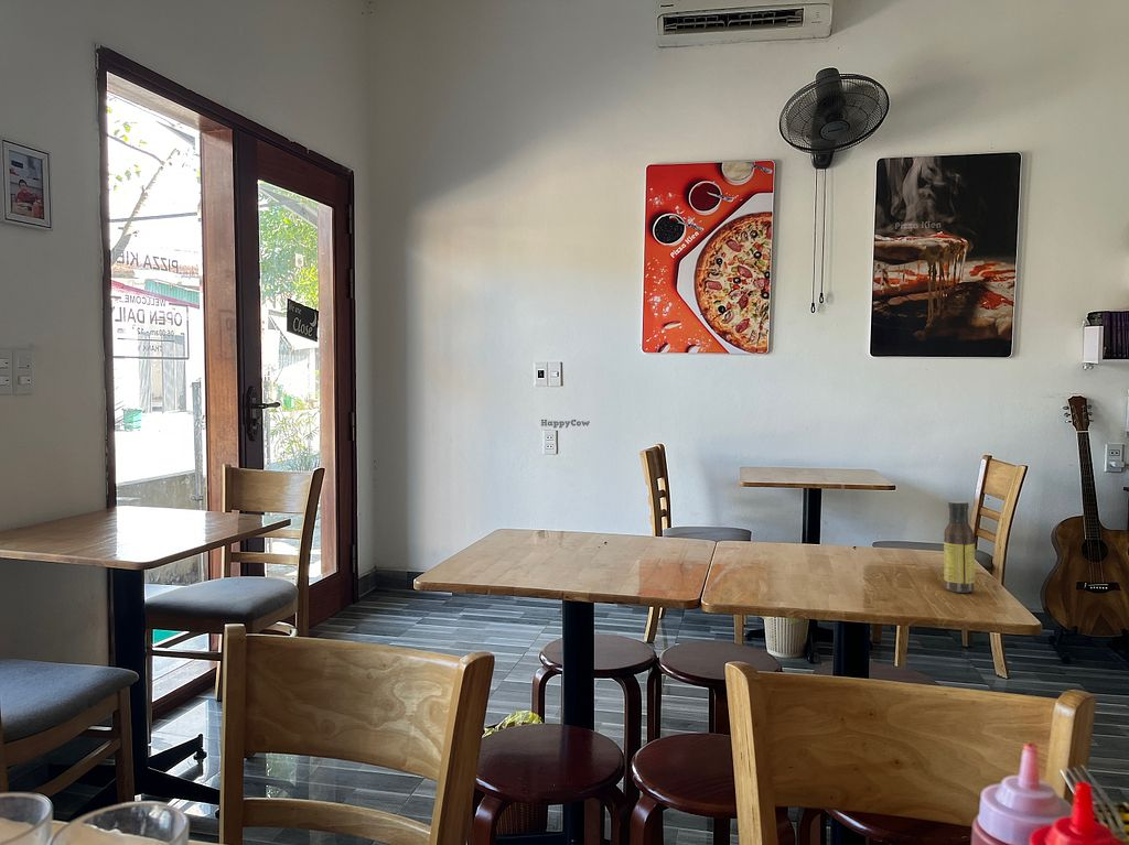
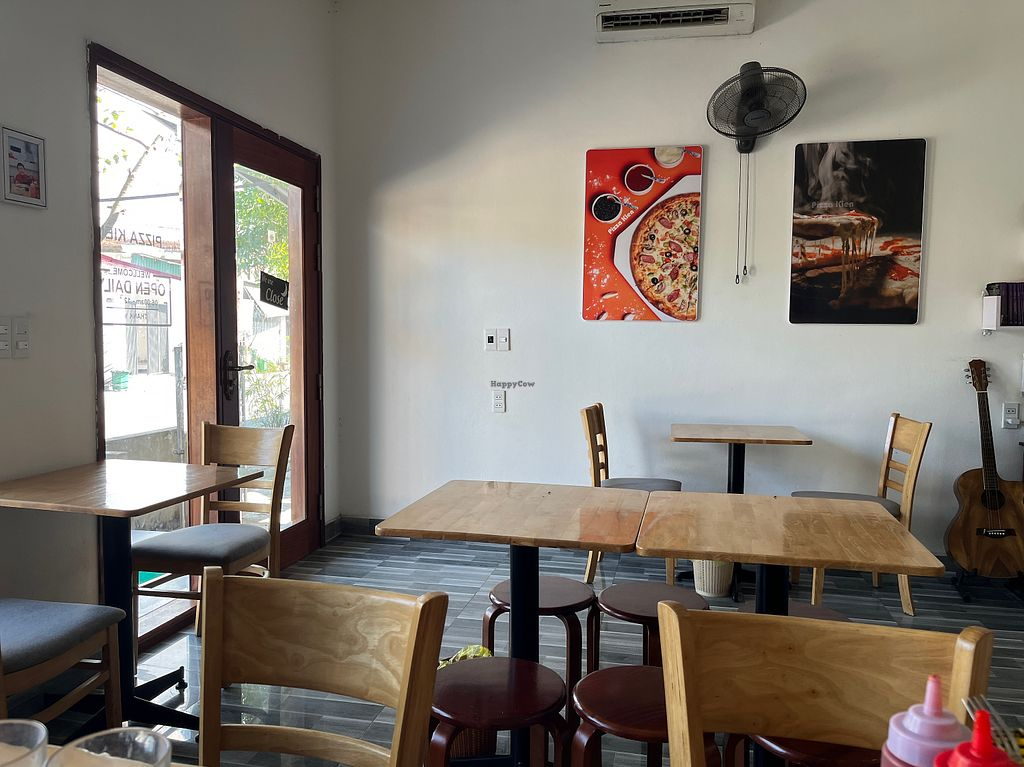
- sauce bottle (959, 545)
